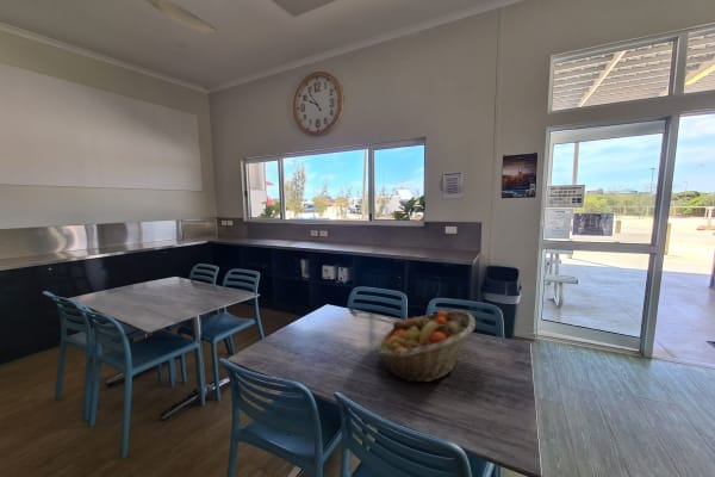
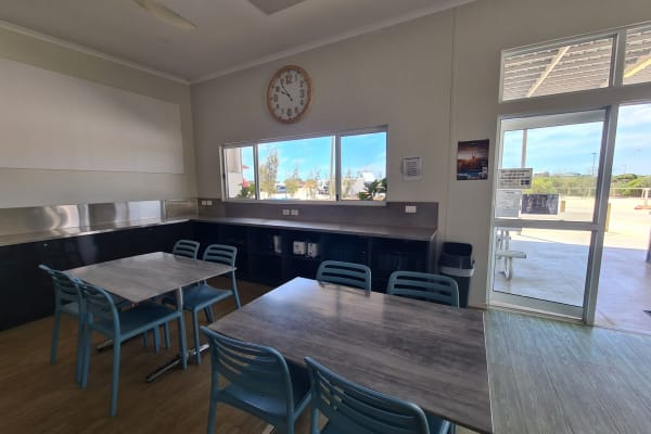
- fruit basket (424, 339)
